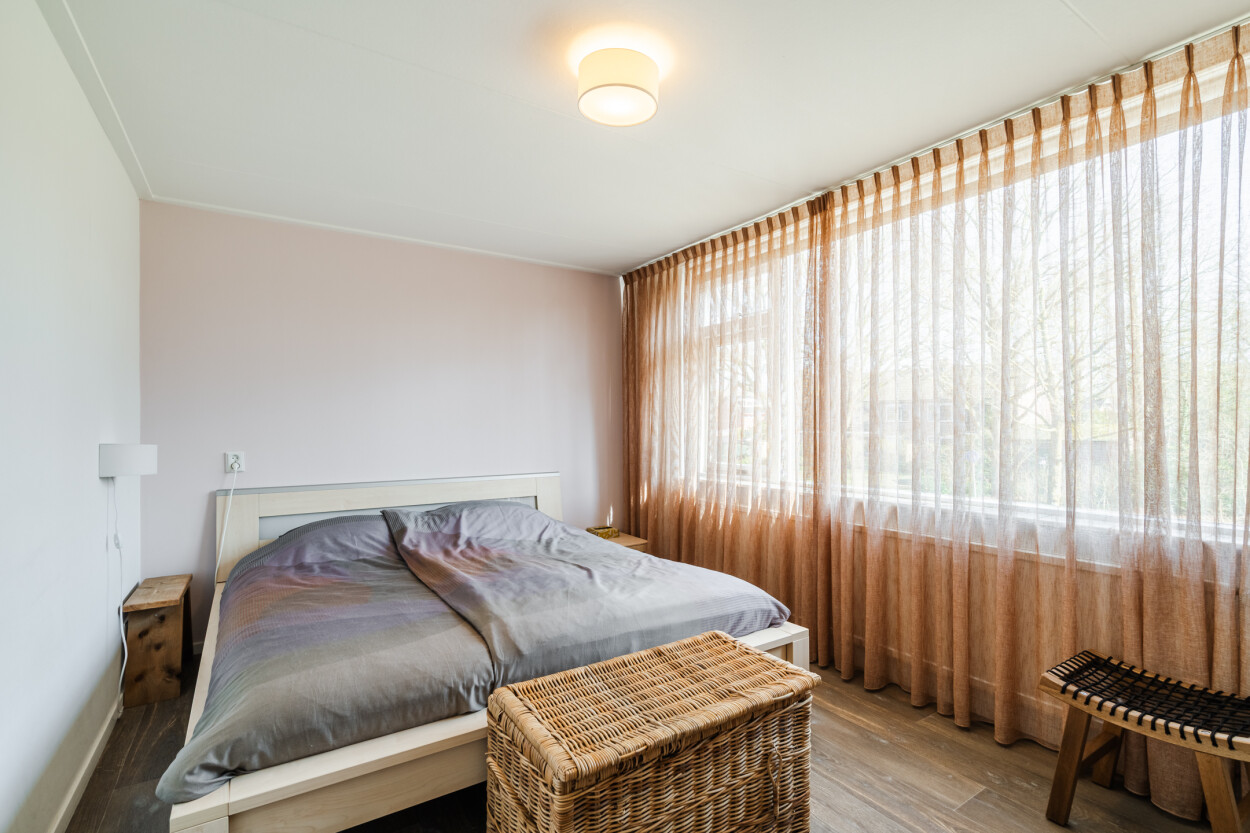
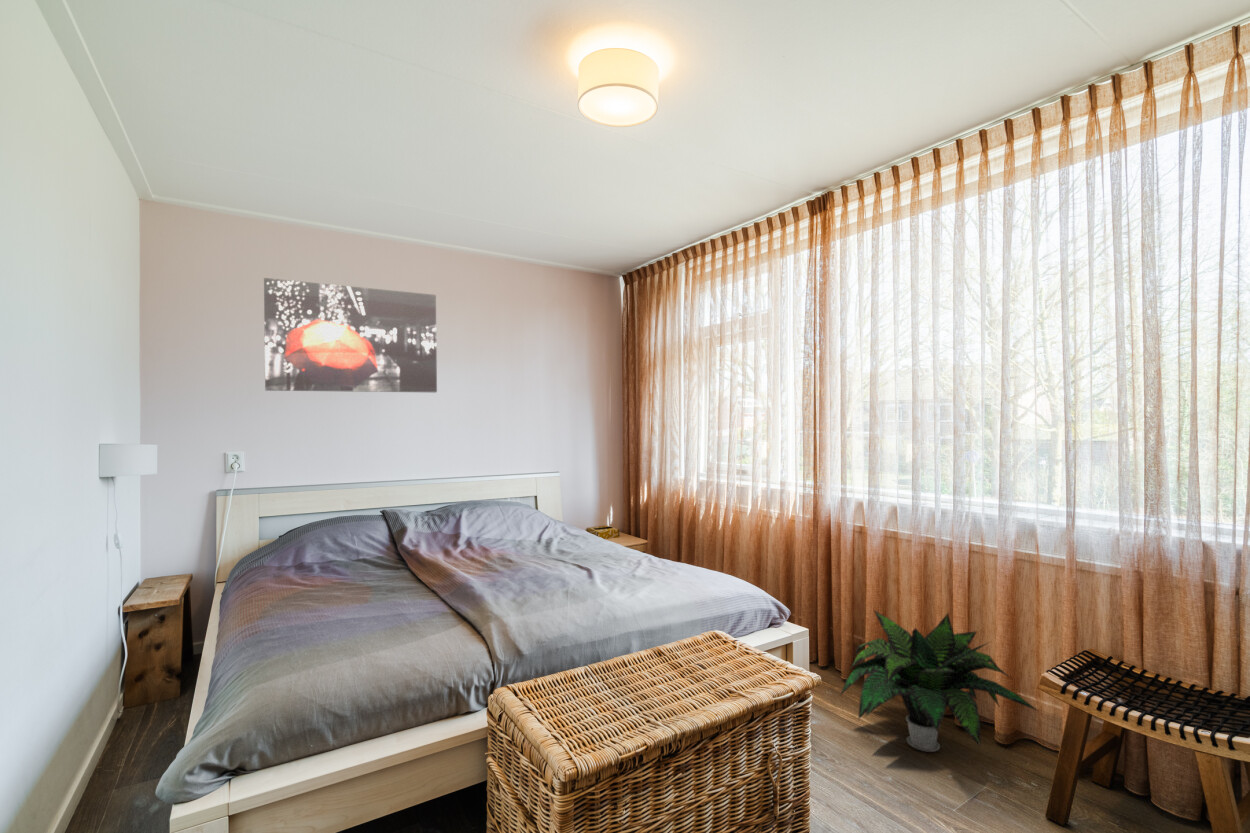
+ wall art (356, 339)
+ potted plant (927, 681)
